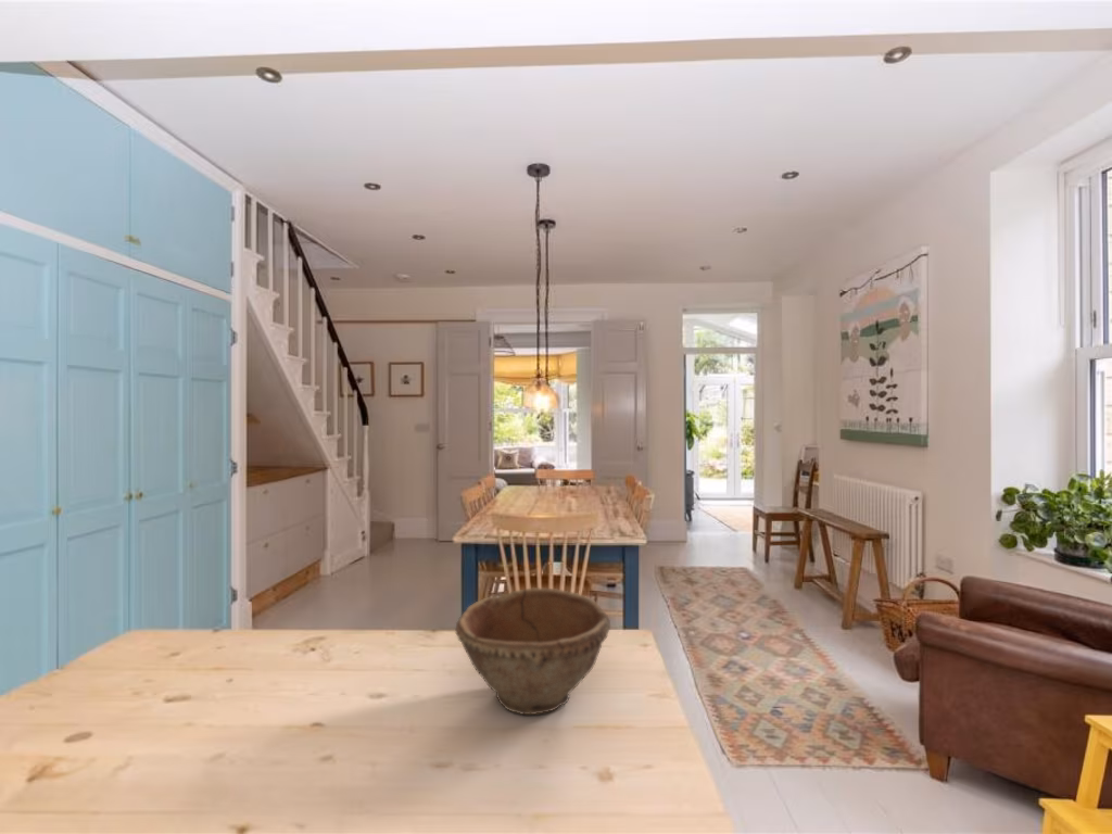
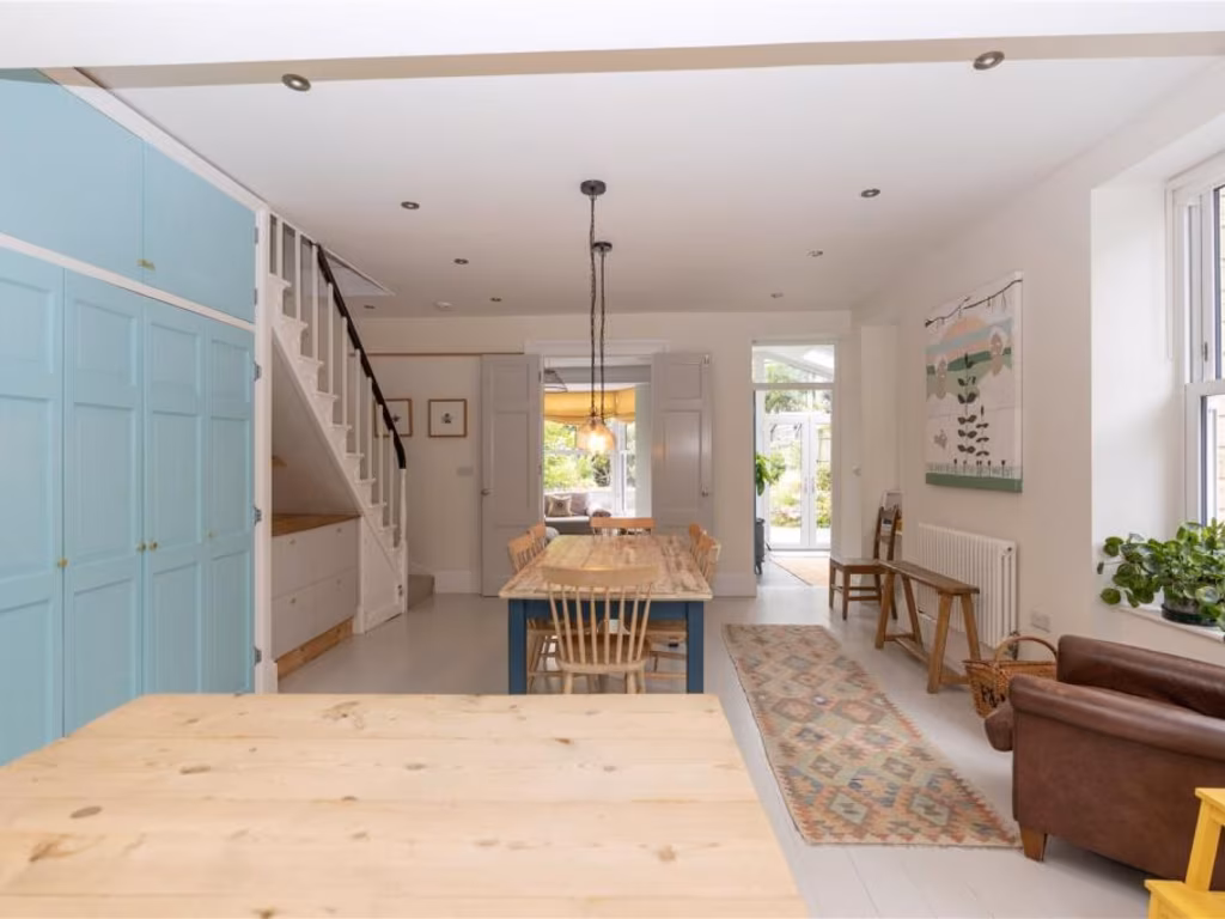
- bowl (533, 654)
